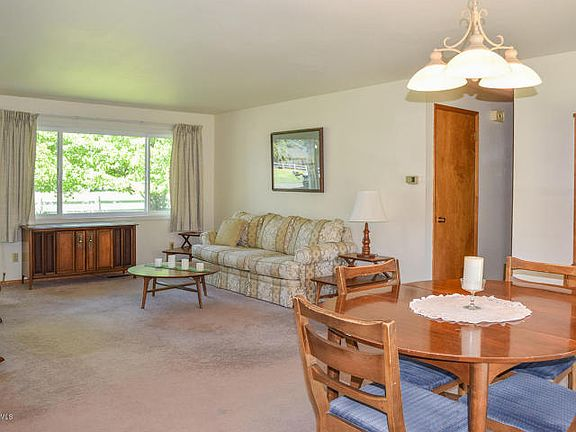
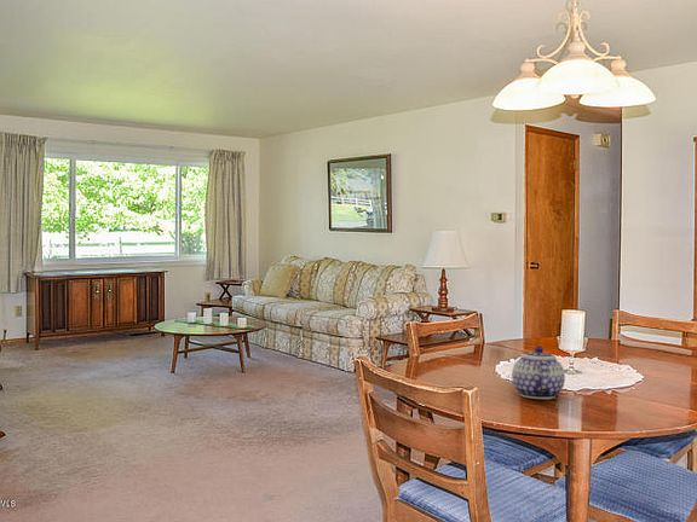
+ teapot (537, 371)
